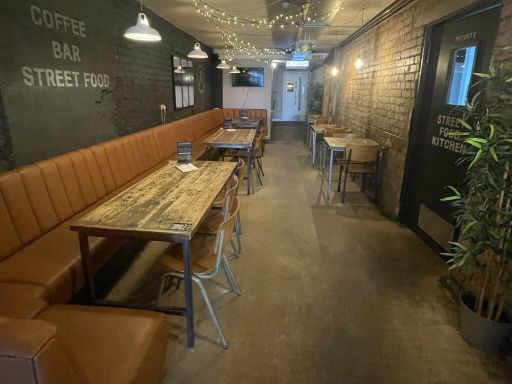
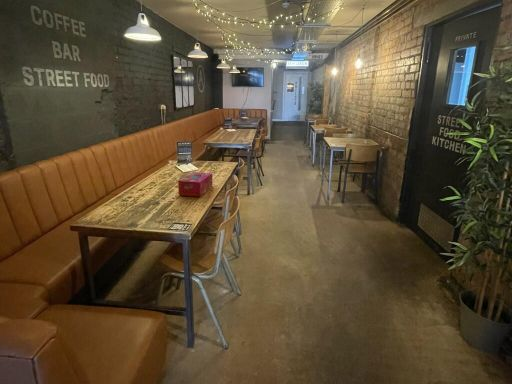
+ tissue box (196, 183)
